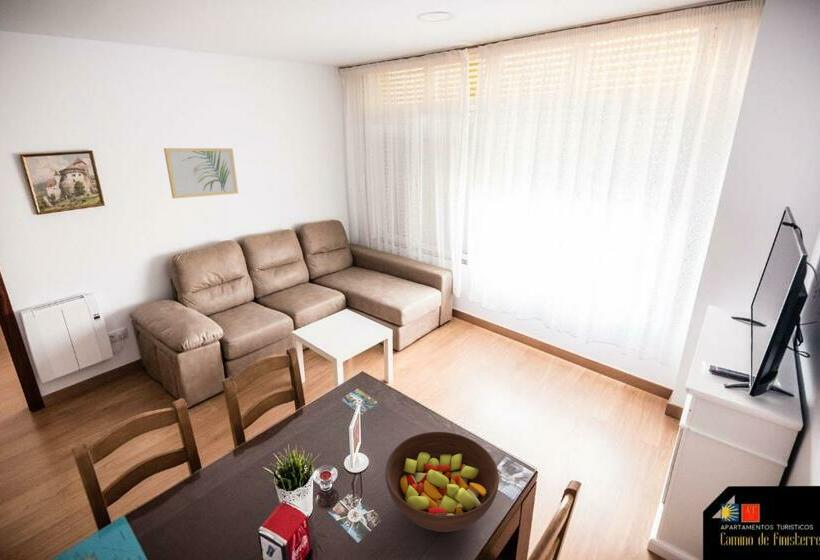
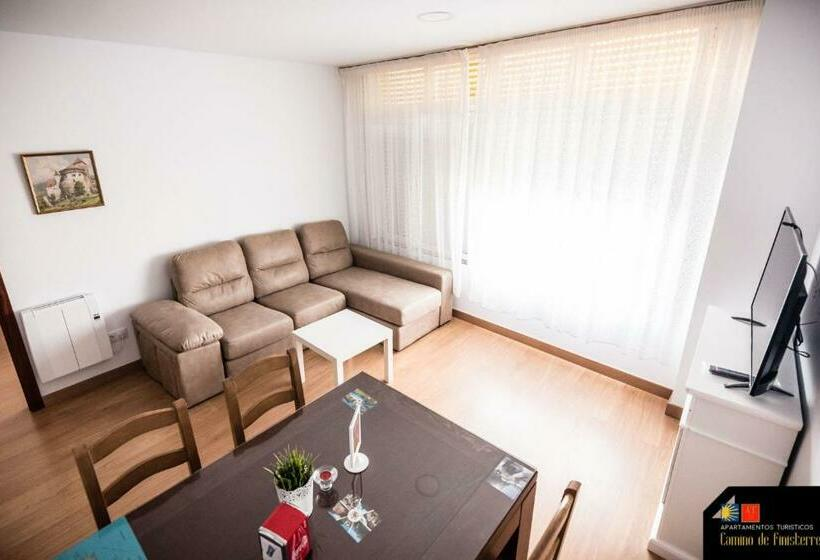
- fruit bowl (441, 489)
- wall art (203, 172)
